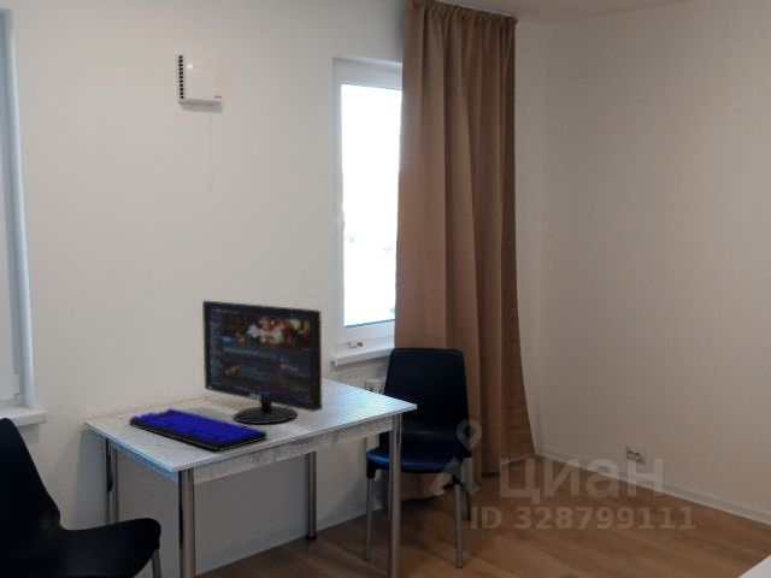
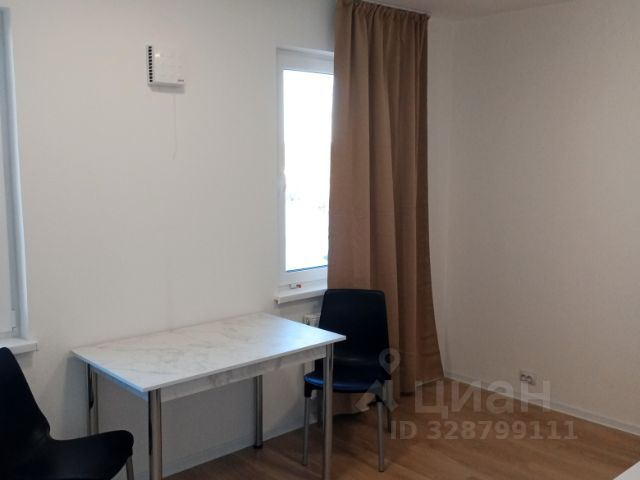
- computer monitor (264, 360)
- keyboard (195, 426)
